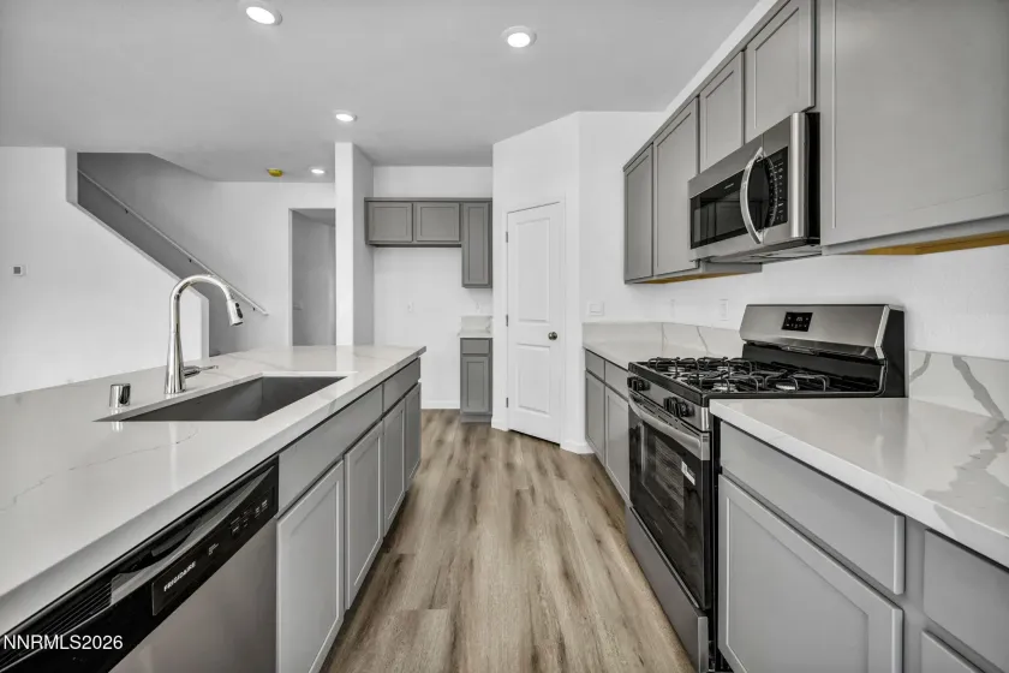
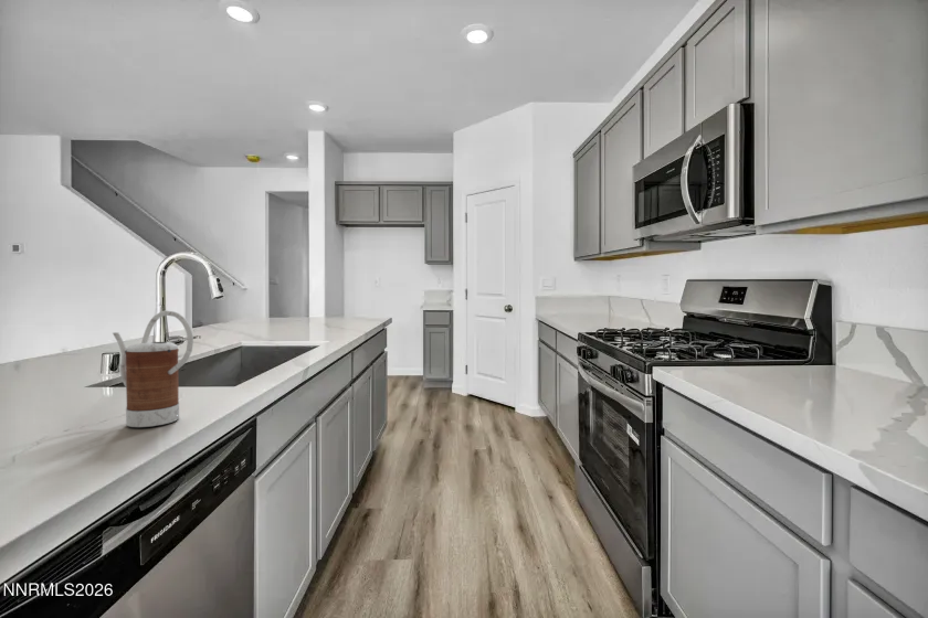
+ kettle (151, 365)
